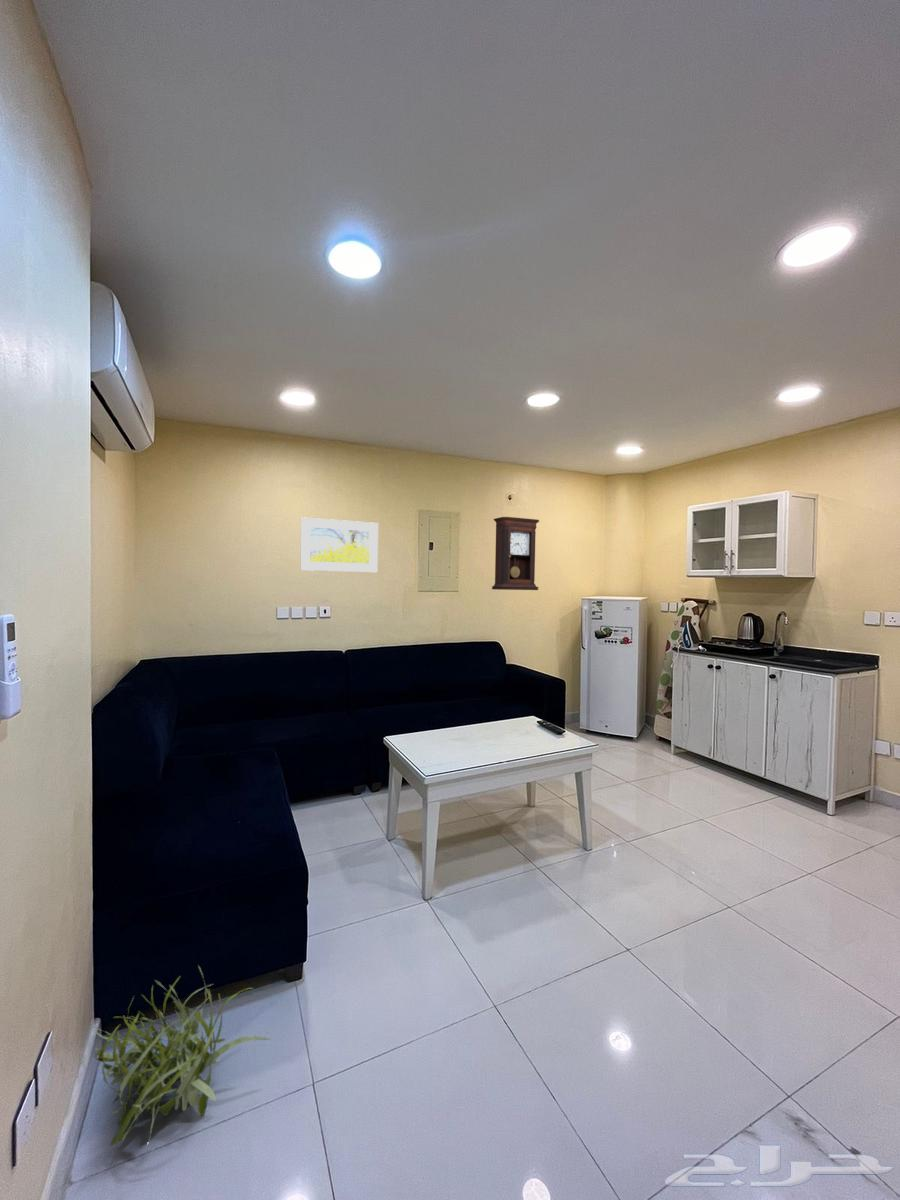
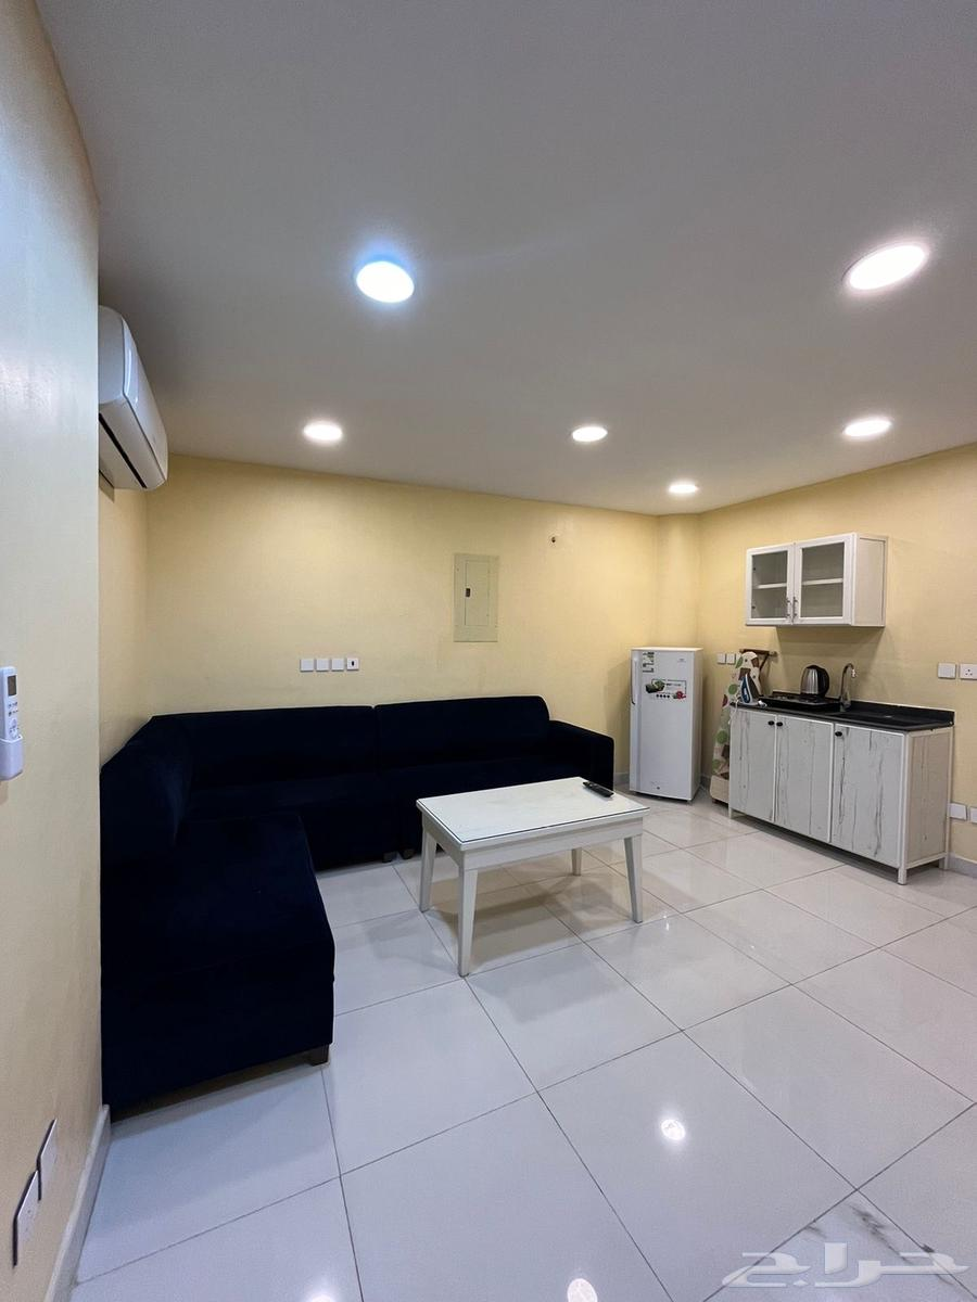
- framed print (340, 545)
- decorative plant (180, 1042)
- pendulum clock (517, 554)
